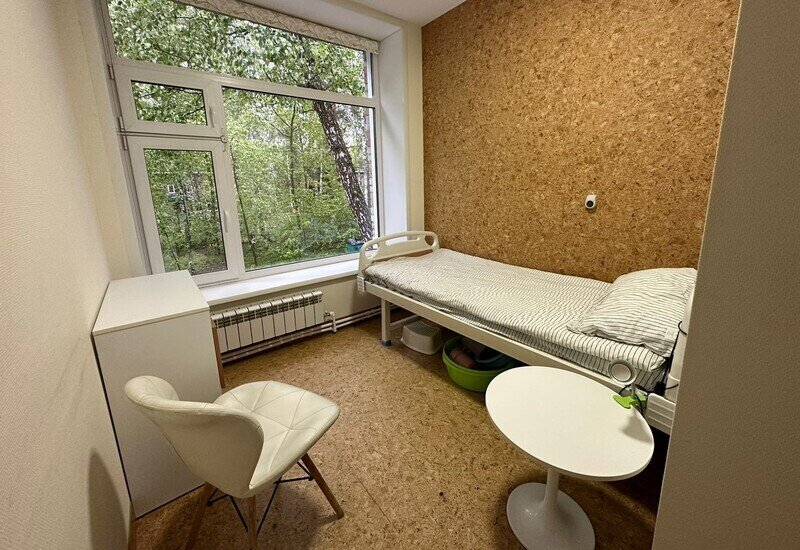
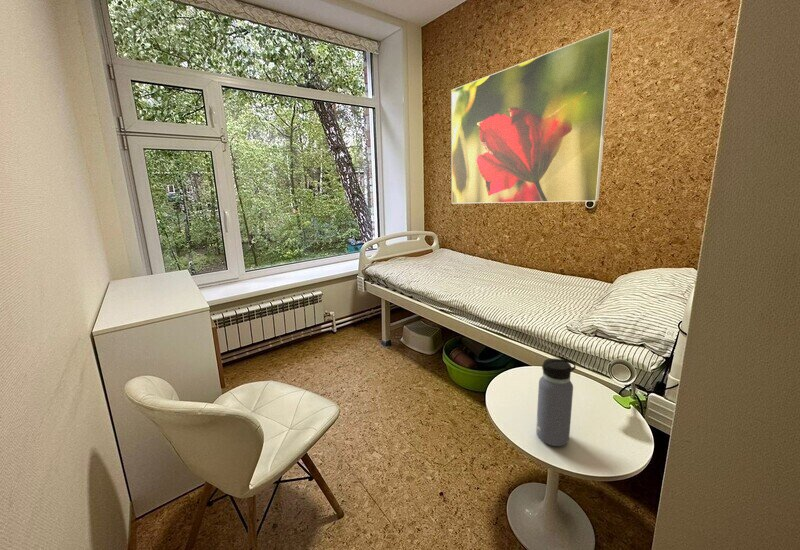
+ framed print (513, 136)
+ water bottle (555, 396)
